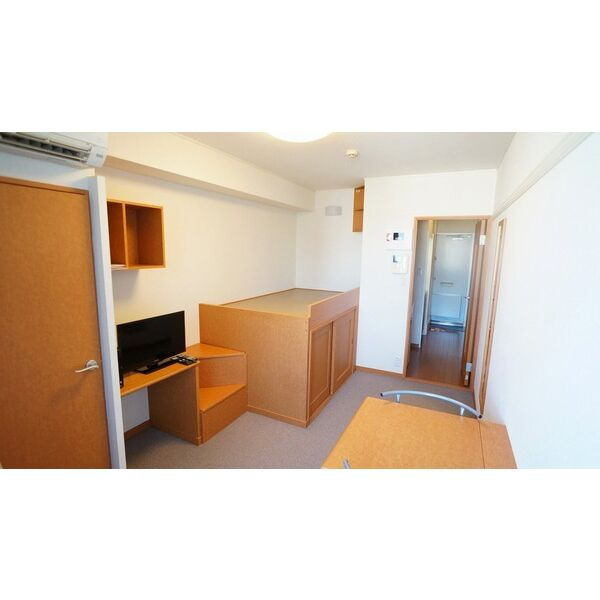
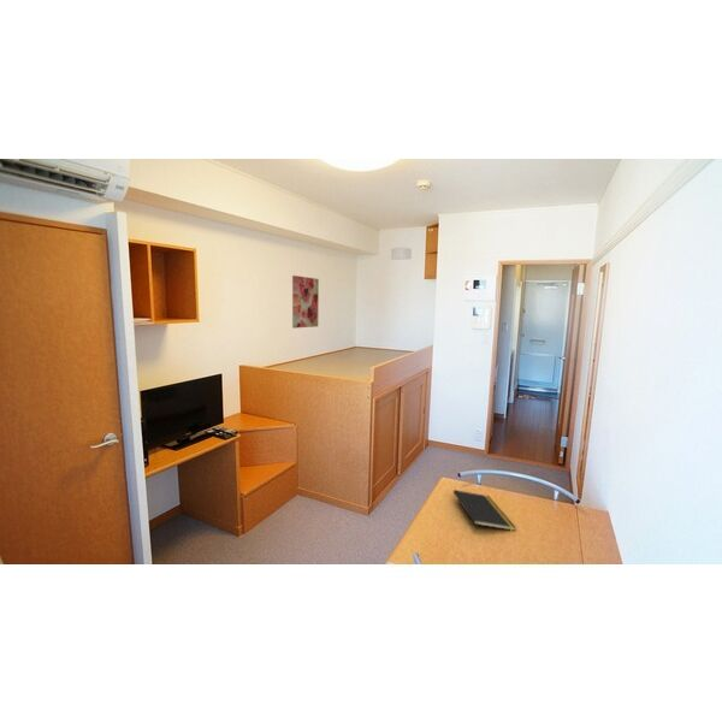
+ notepad (481, 508)
+ wall art (306, 302)
